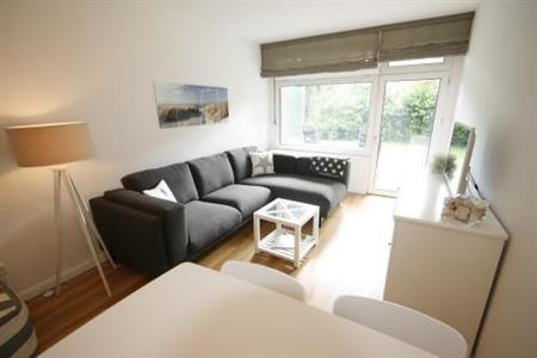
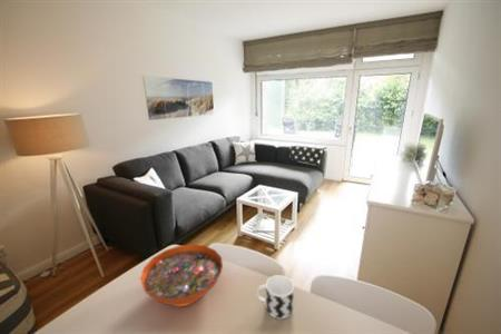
+ cup (274, 295)
+ decorative bowl (184, 277)
